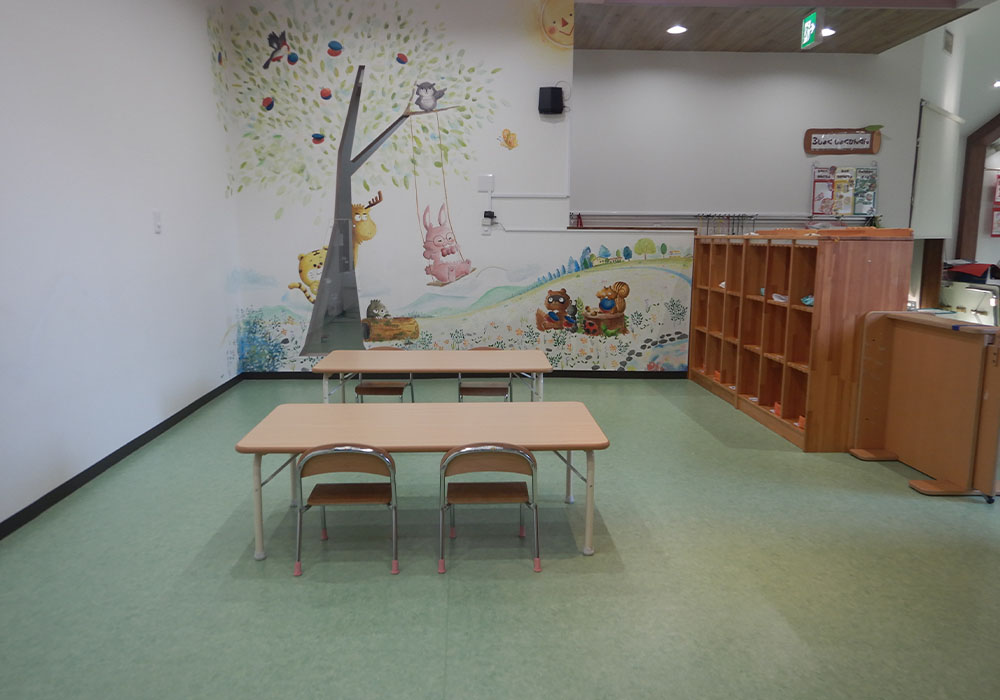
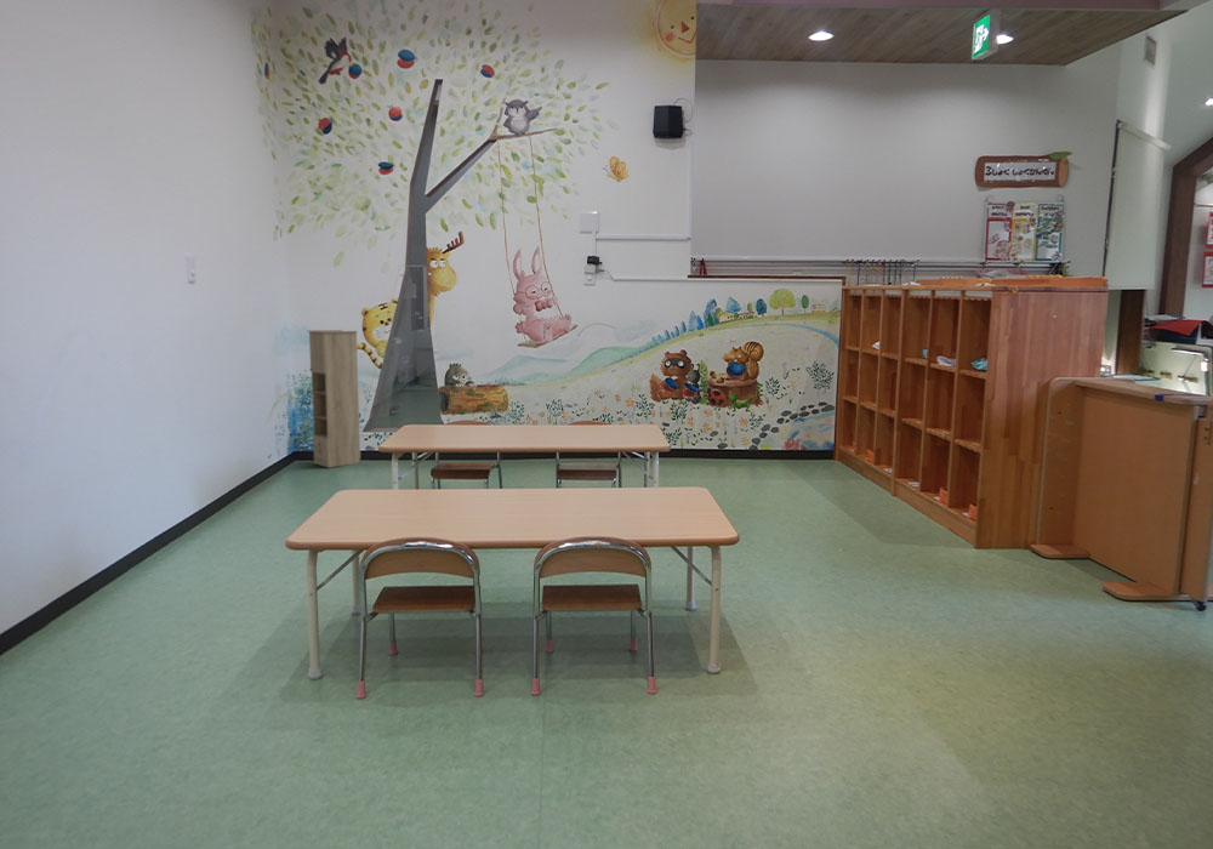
+ storage cabinet (334, 398)
